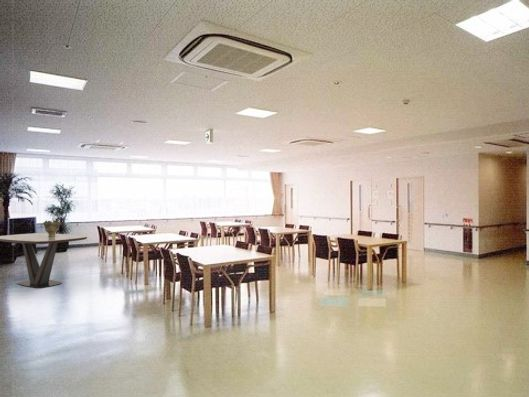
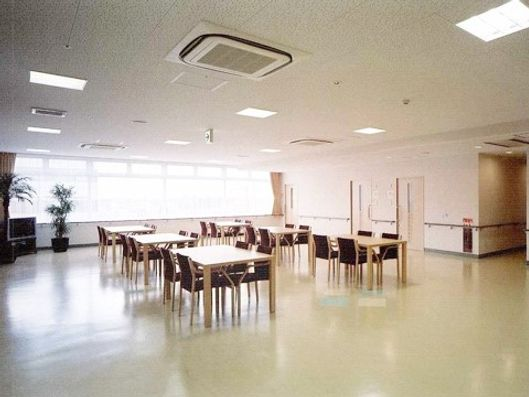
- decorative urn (51, 228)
- dining table (37, 260)
